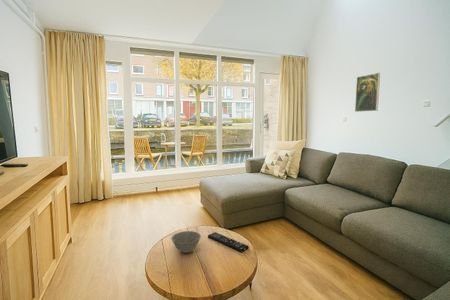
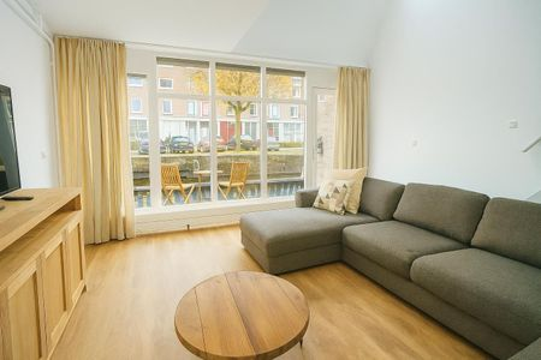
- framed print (366, 93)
- bowl (186, 243)
- remote control (227, 241)
